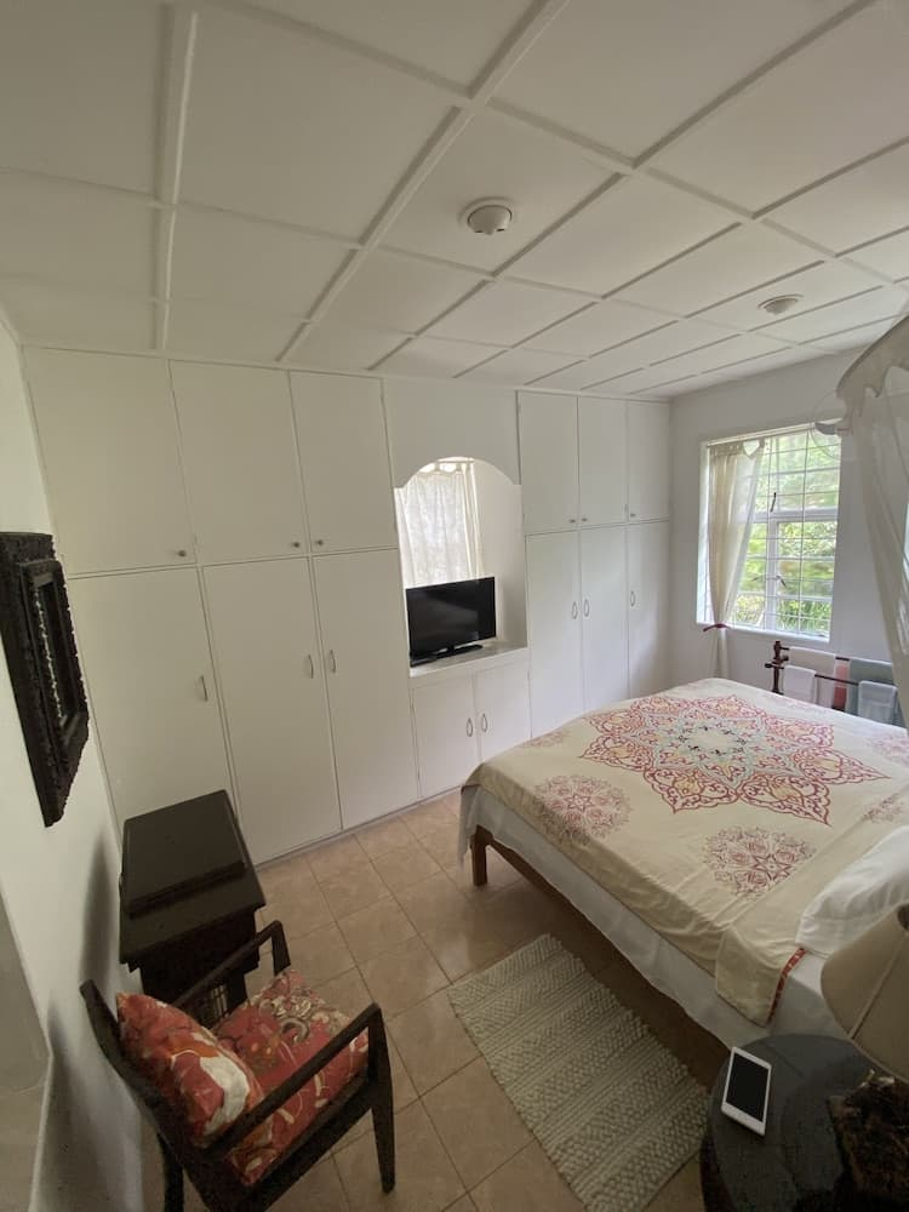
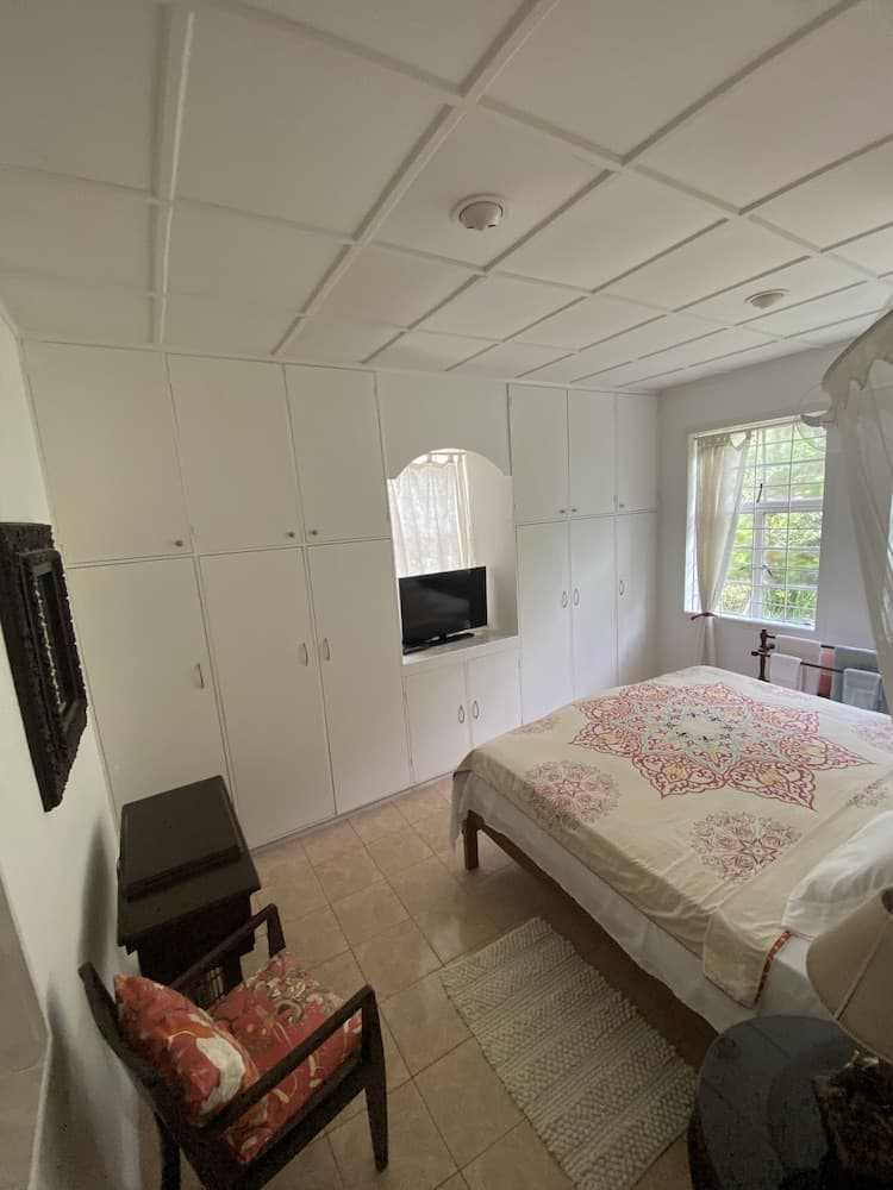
- cell phone (747, 1087)
